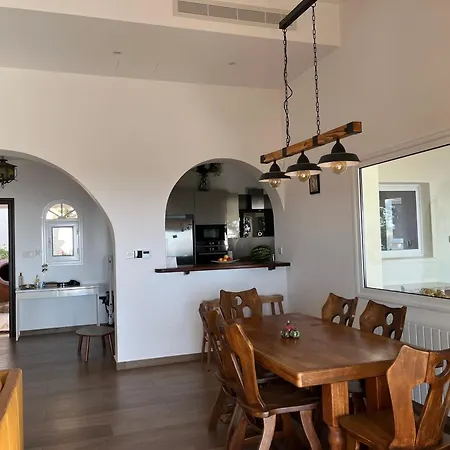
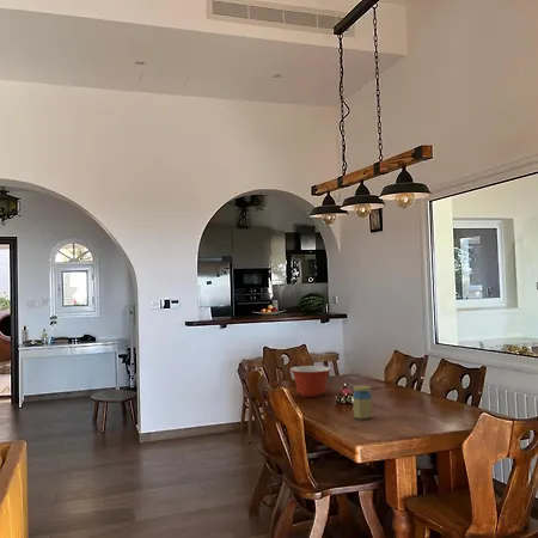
+ mixing bowl (311, 381)
+ jar (362, 402)
